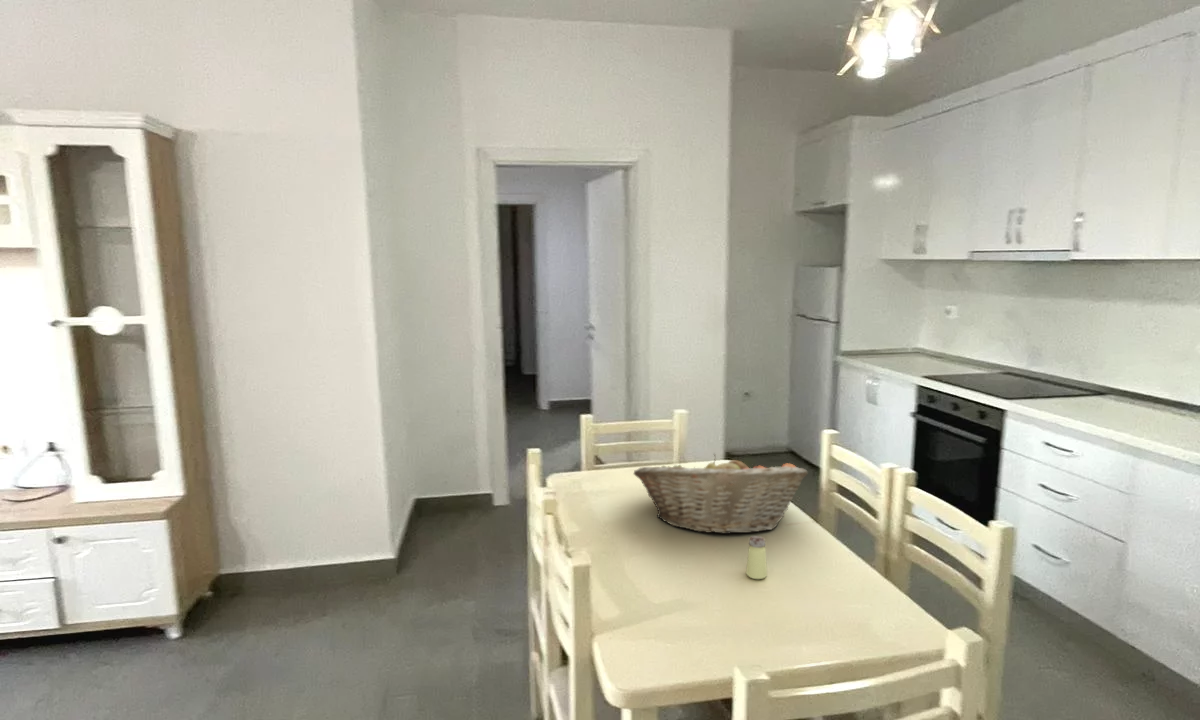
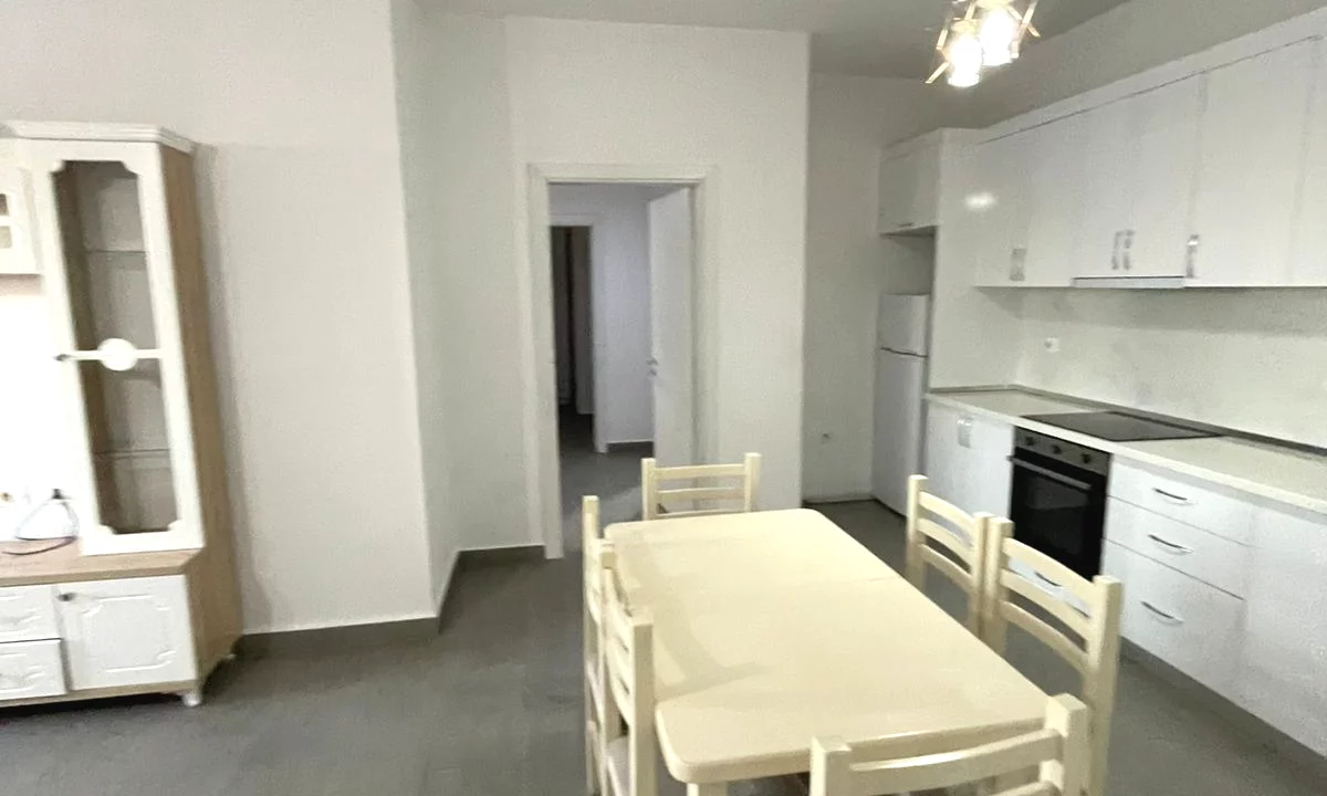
- saltshaker (756, 556)
- fruit basket (718, 485)
